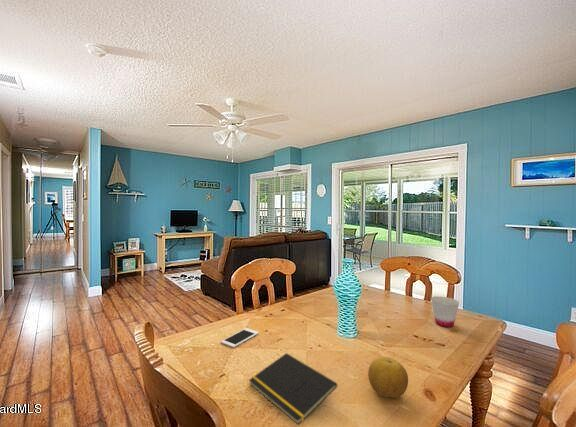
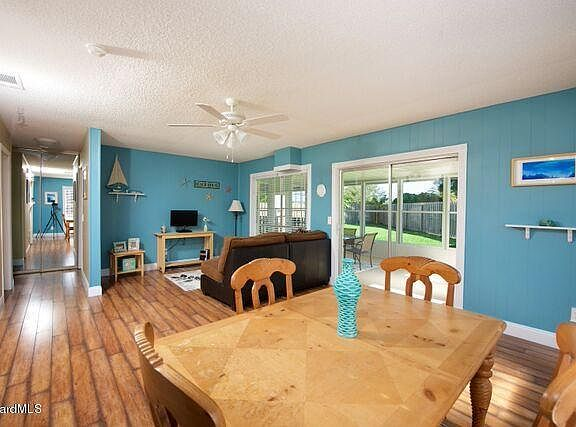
- cell phone (240, 337)
- notepad (291, 383)
- cup (444, 312)
- fruit (387, 376)
